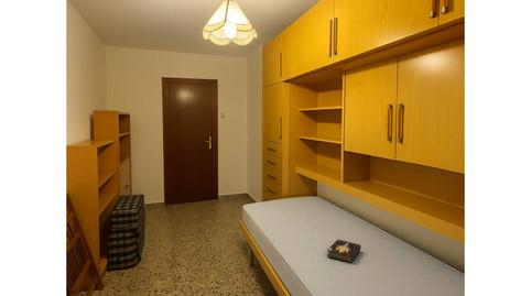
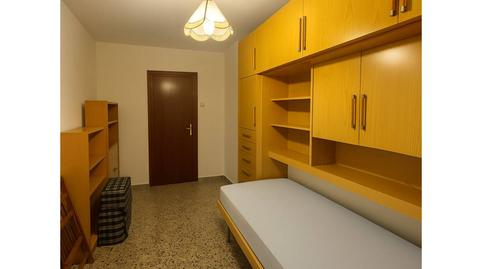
- hardback book (344, 249)
